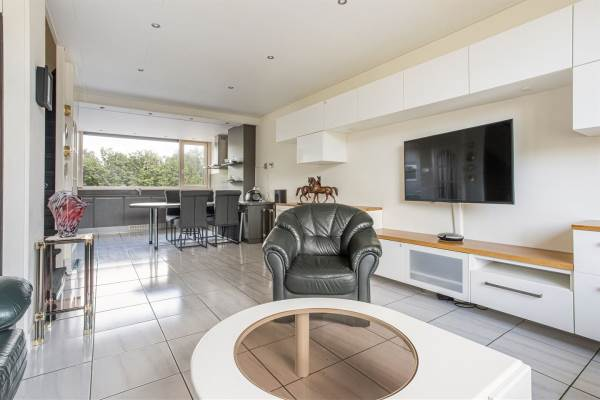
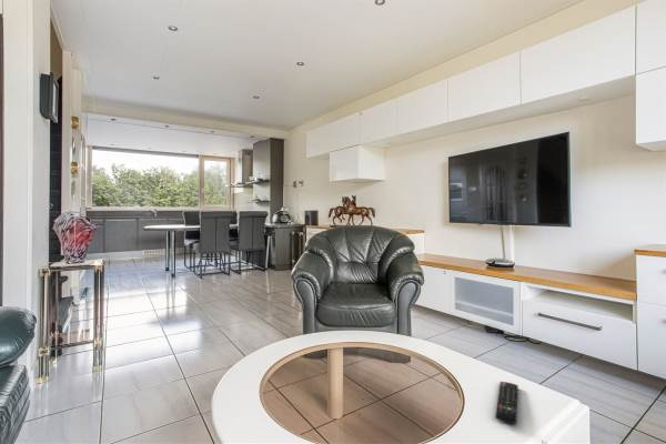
+ remote control (507, 401)
